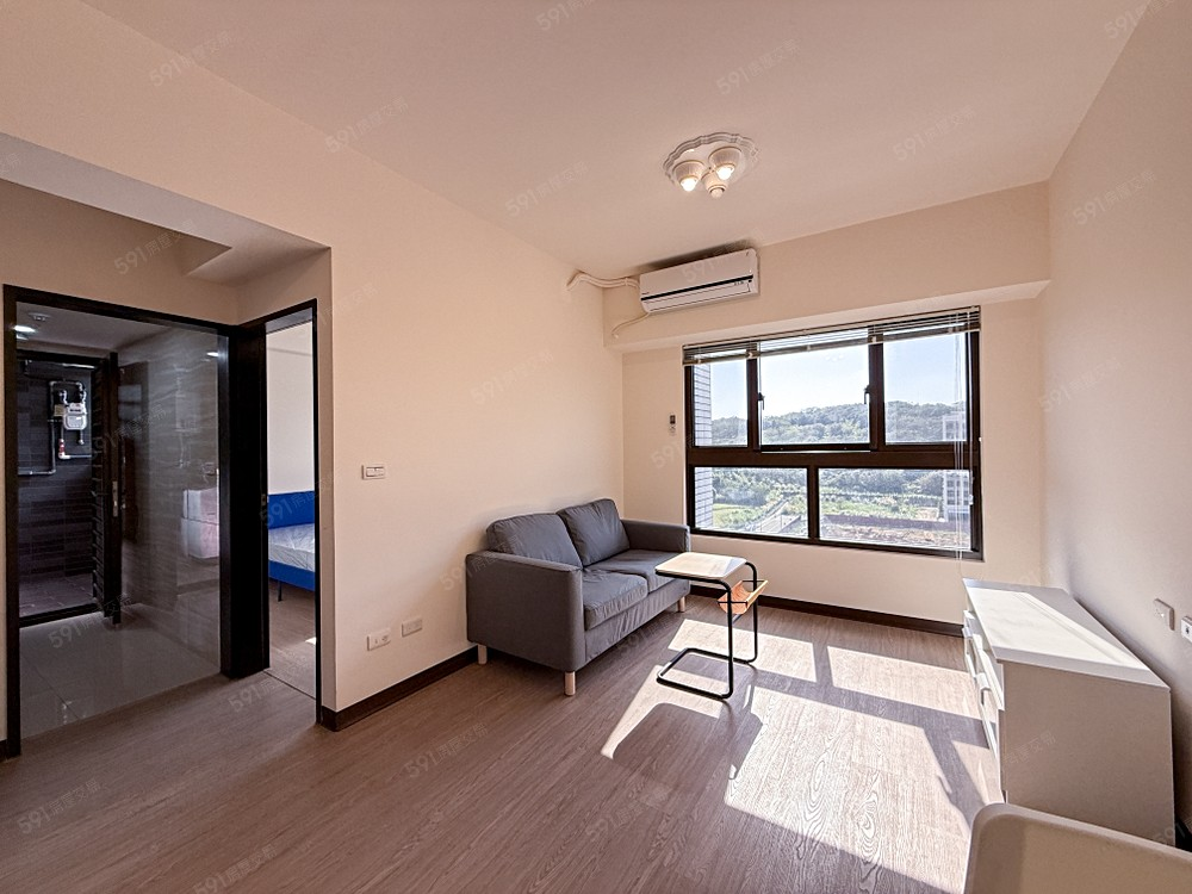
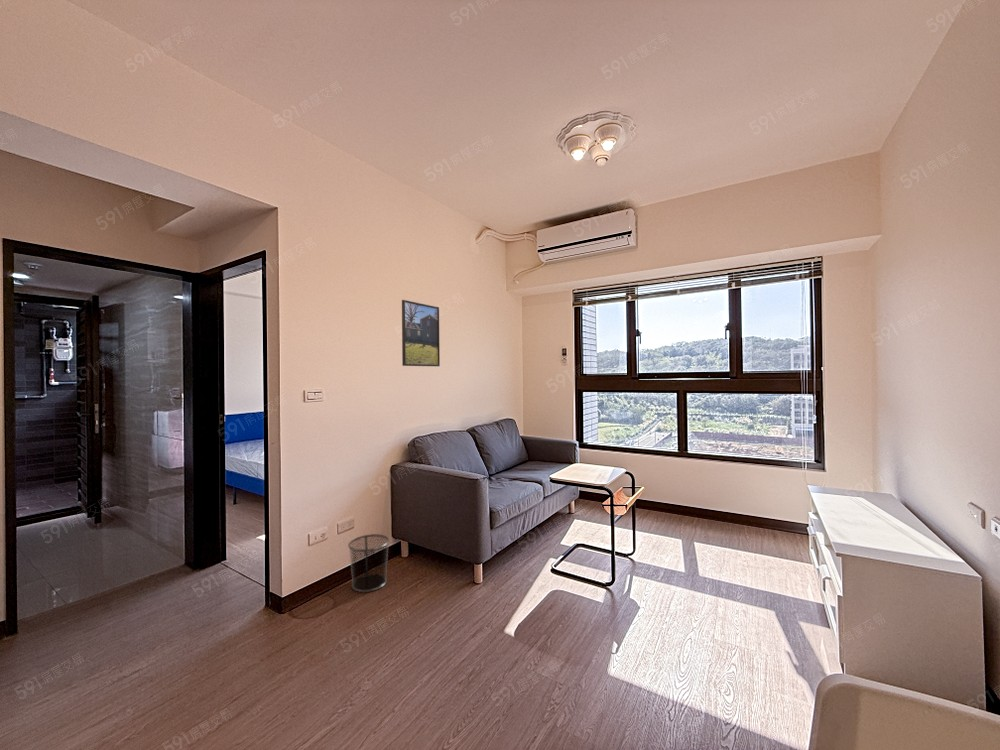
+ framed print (421, 334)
+ waste bin (369, 562)
